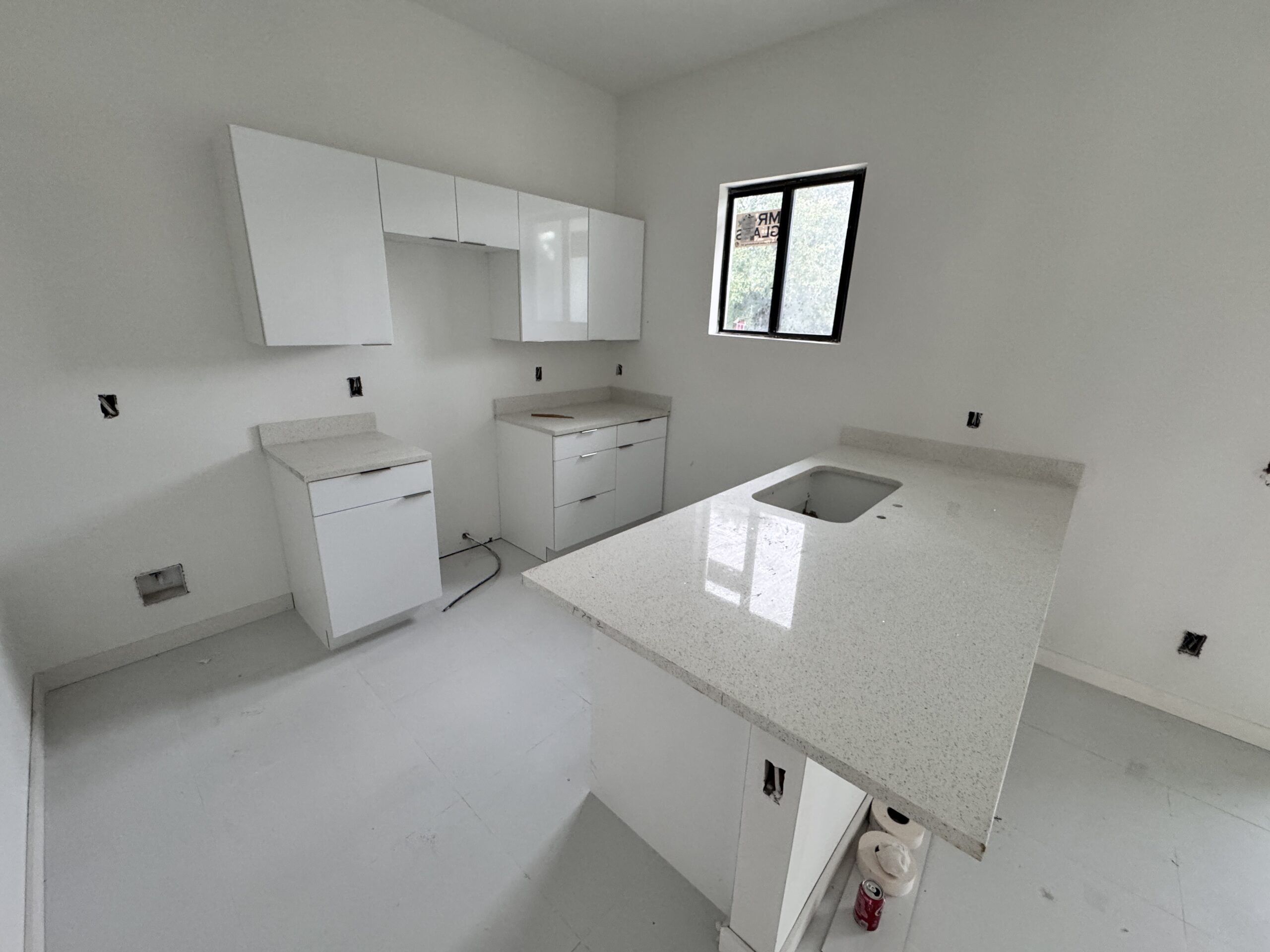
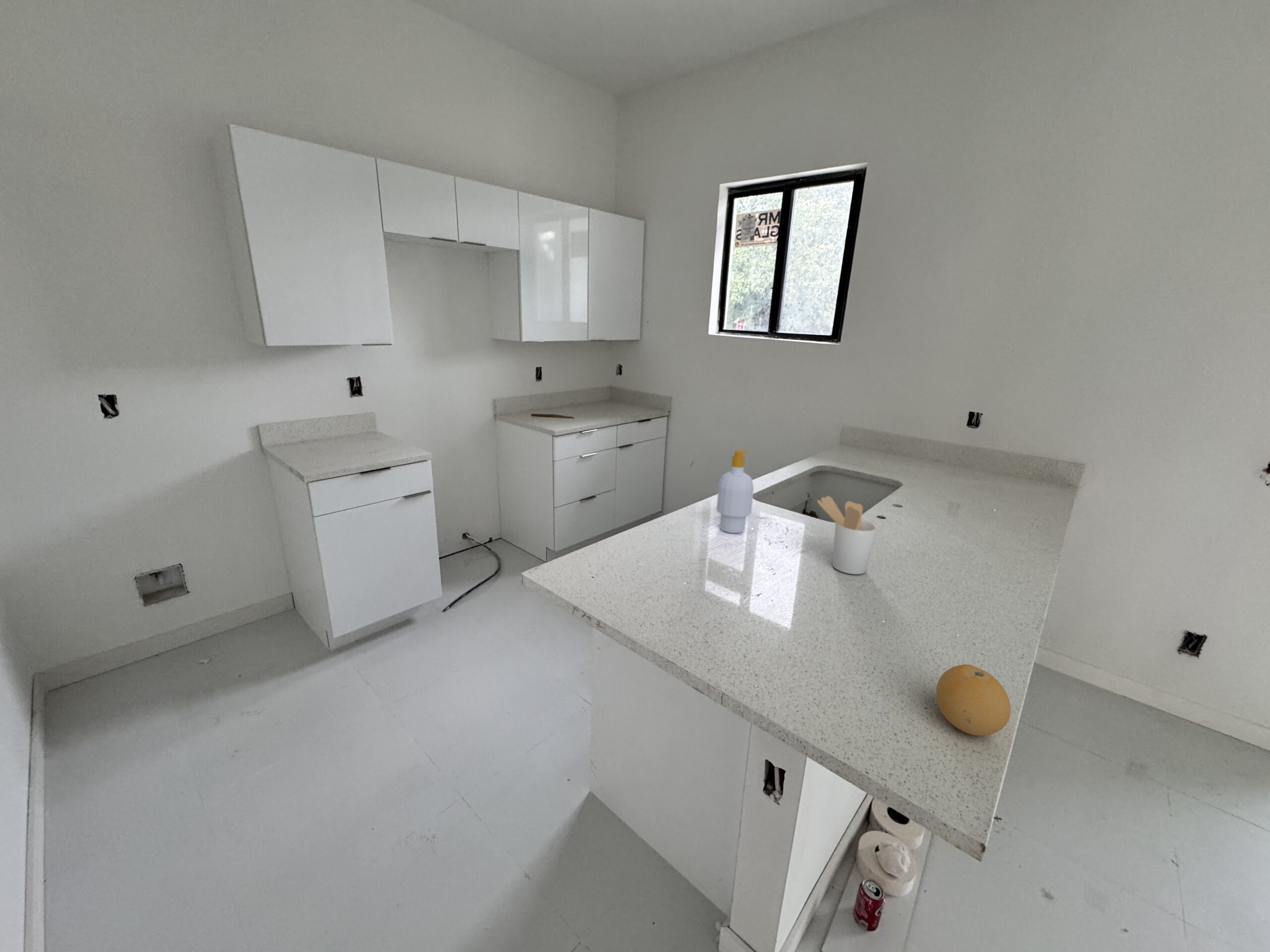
+ utensil holder (843, 533)
+ soap bottle (735, 491)
+ fruit (971, 699)
